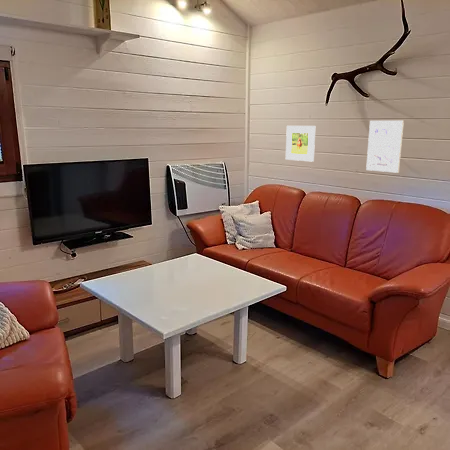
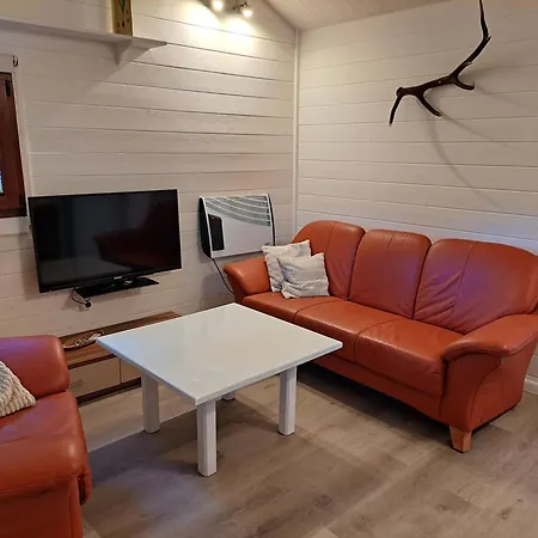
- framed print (300, 143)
- wall art (384, 146)
